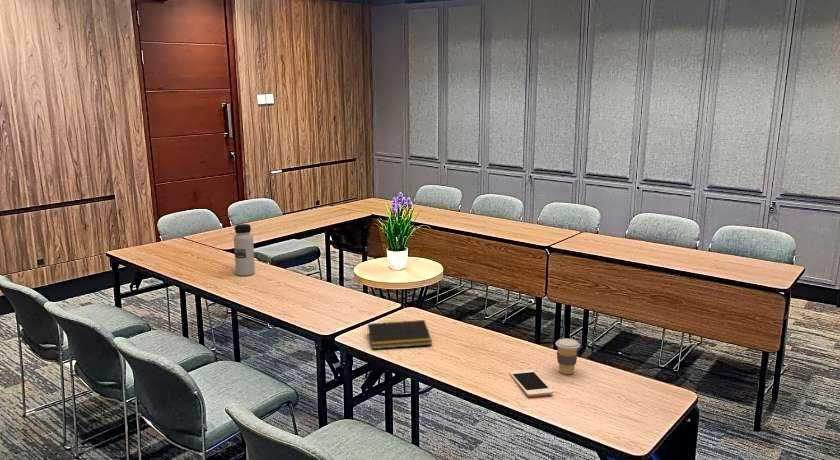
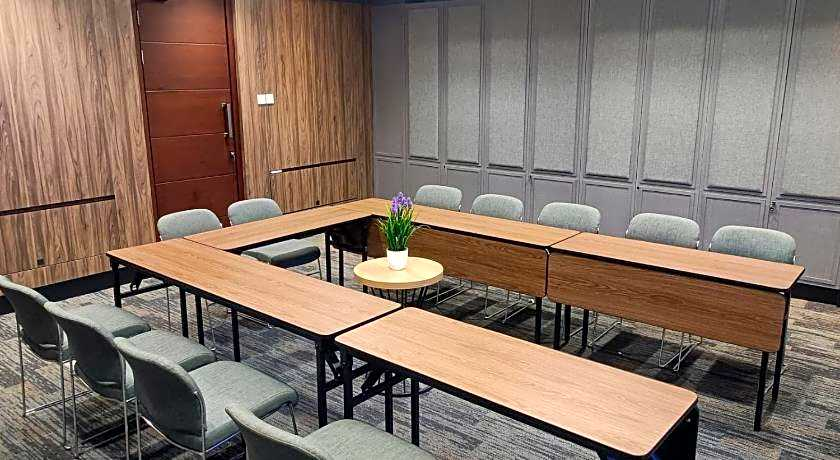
- cell phone (530, 382)
- notepad (399, 333)
- water bottle (244, 249)
- coffee cup (567, 356)
